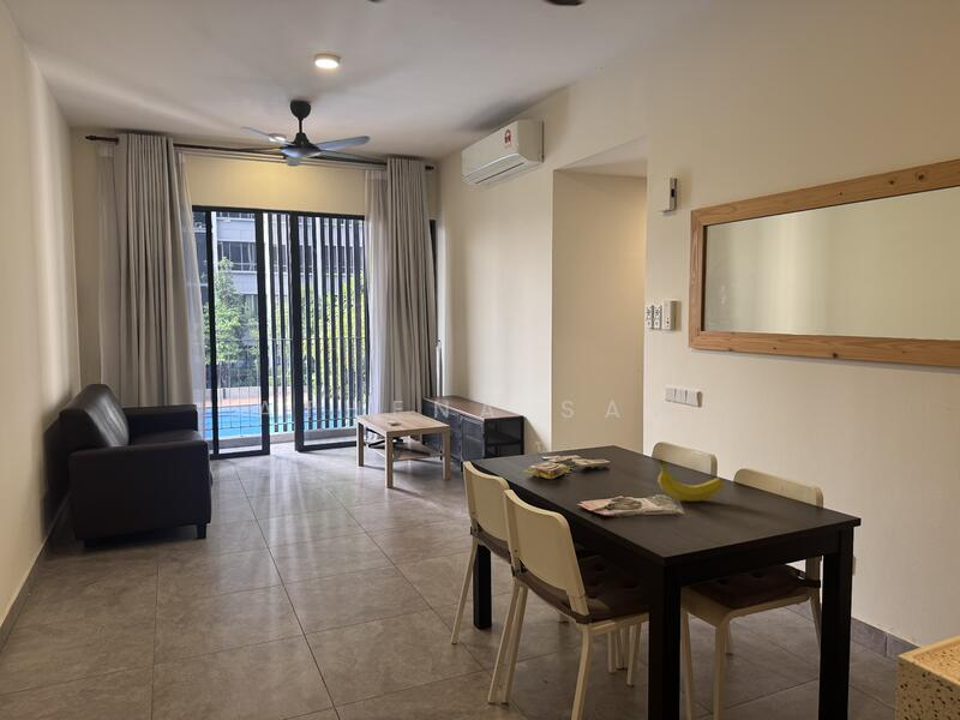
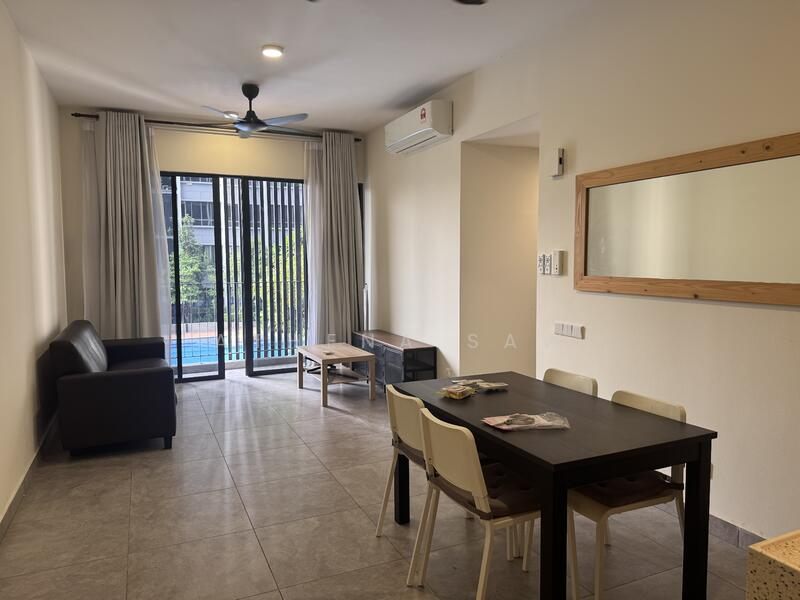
- fruit (686, 485)
